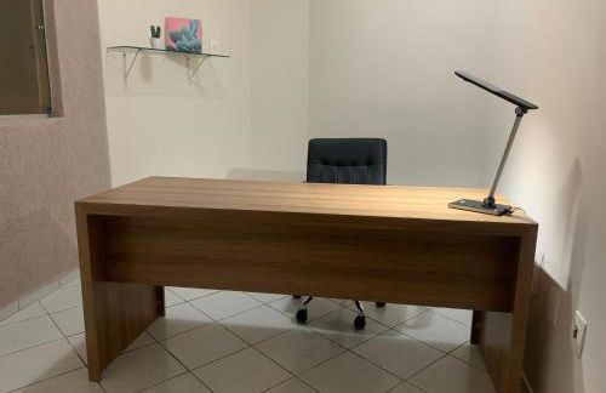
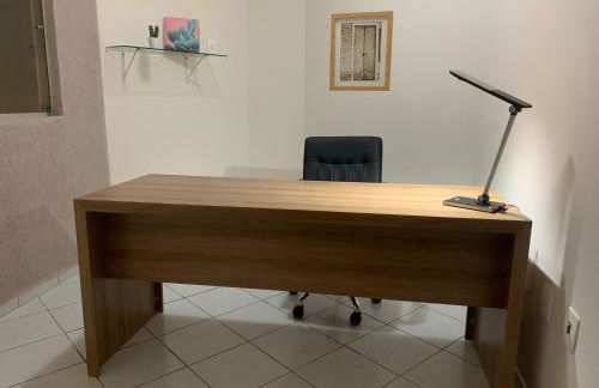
+ wall art (359, 51)
